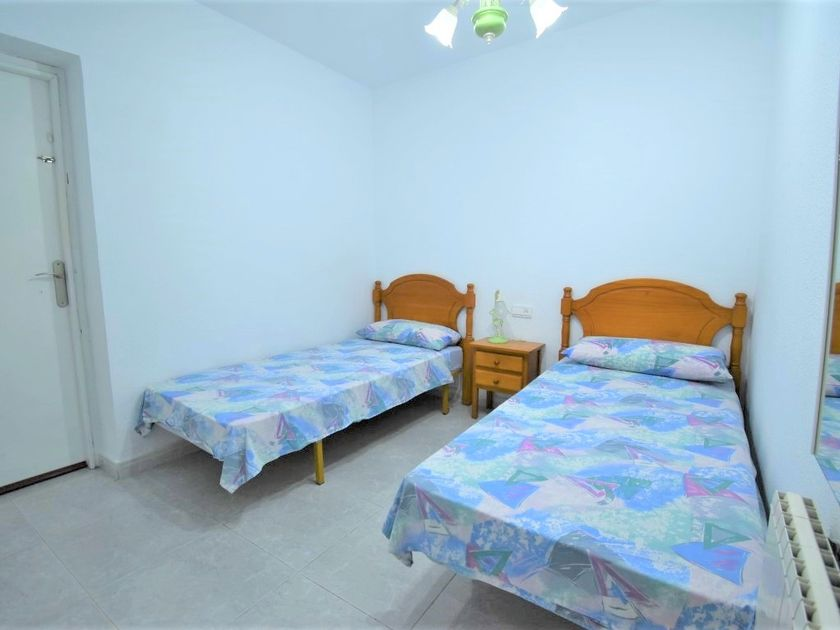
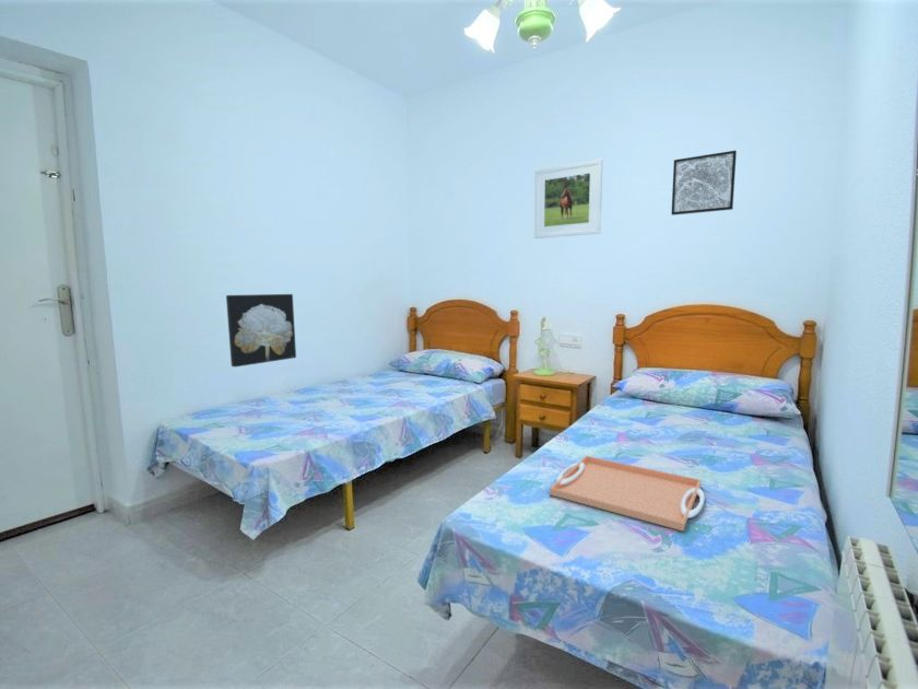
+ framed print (566, 200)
+ wall art (262, 328)
+ serving tray (626, 487)
+ wall art (703, 184)
